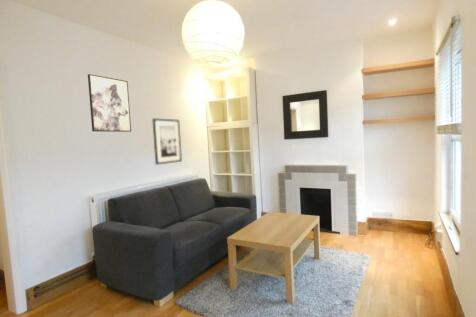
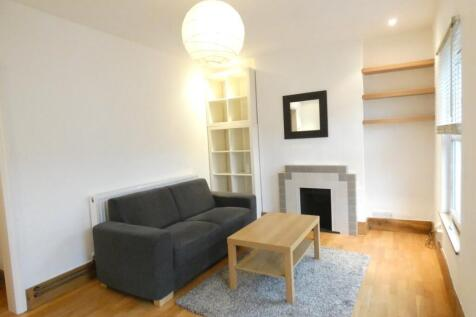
- wall art (110, 104)
- wall art (167, 141)
